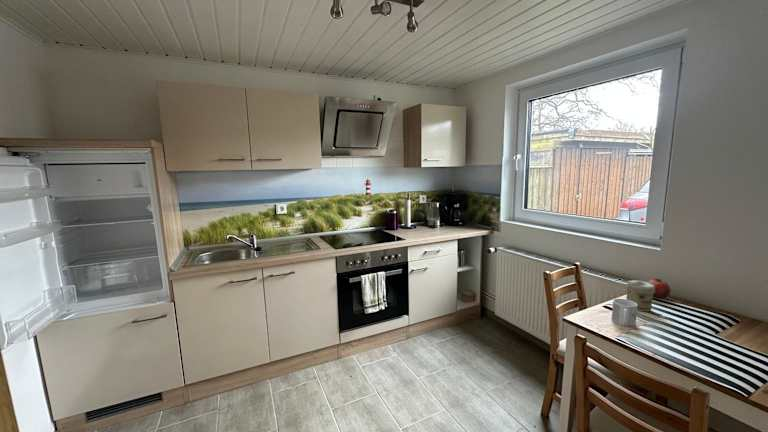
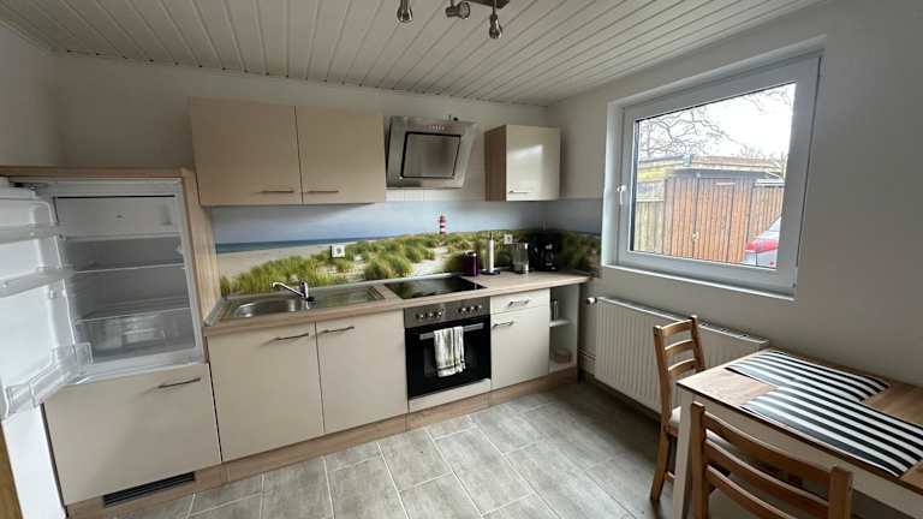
- fruit (657, 288)
- jar (639, 295)
- mug (624, 313)
